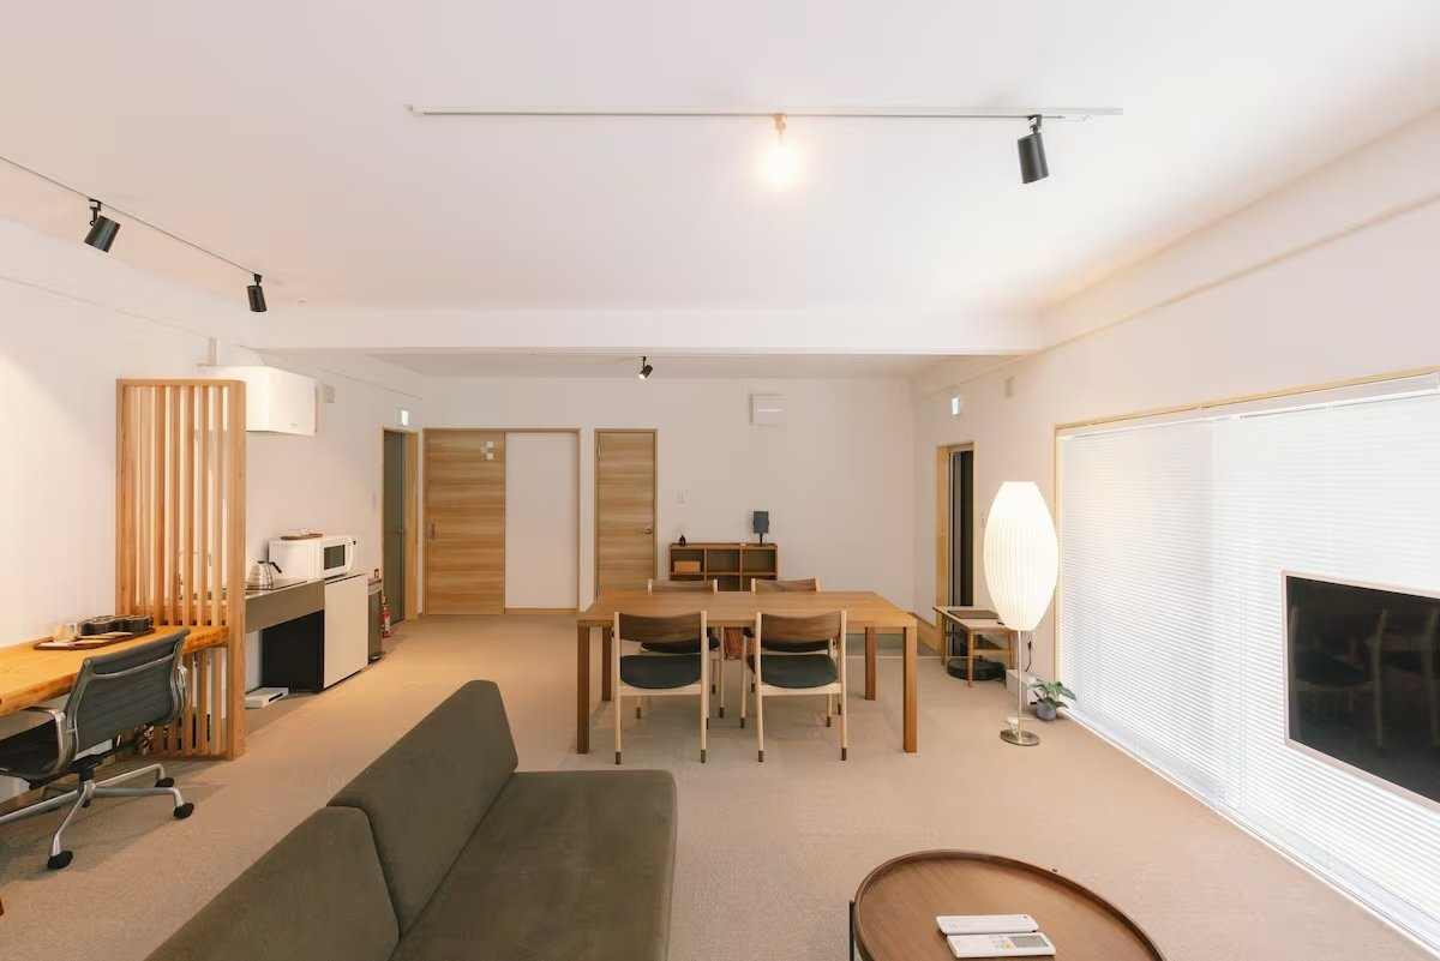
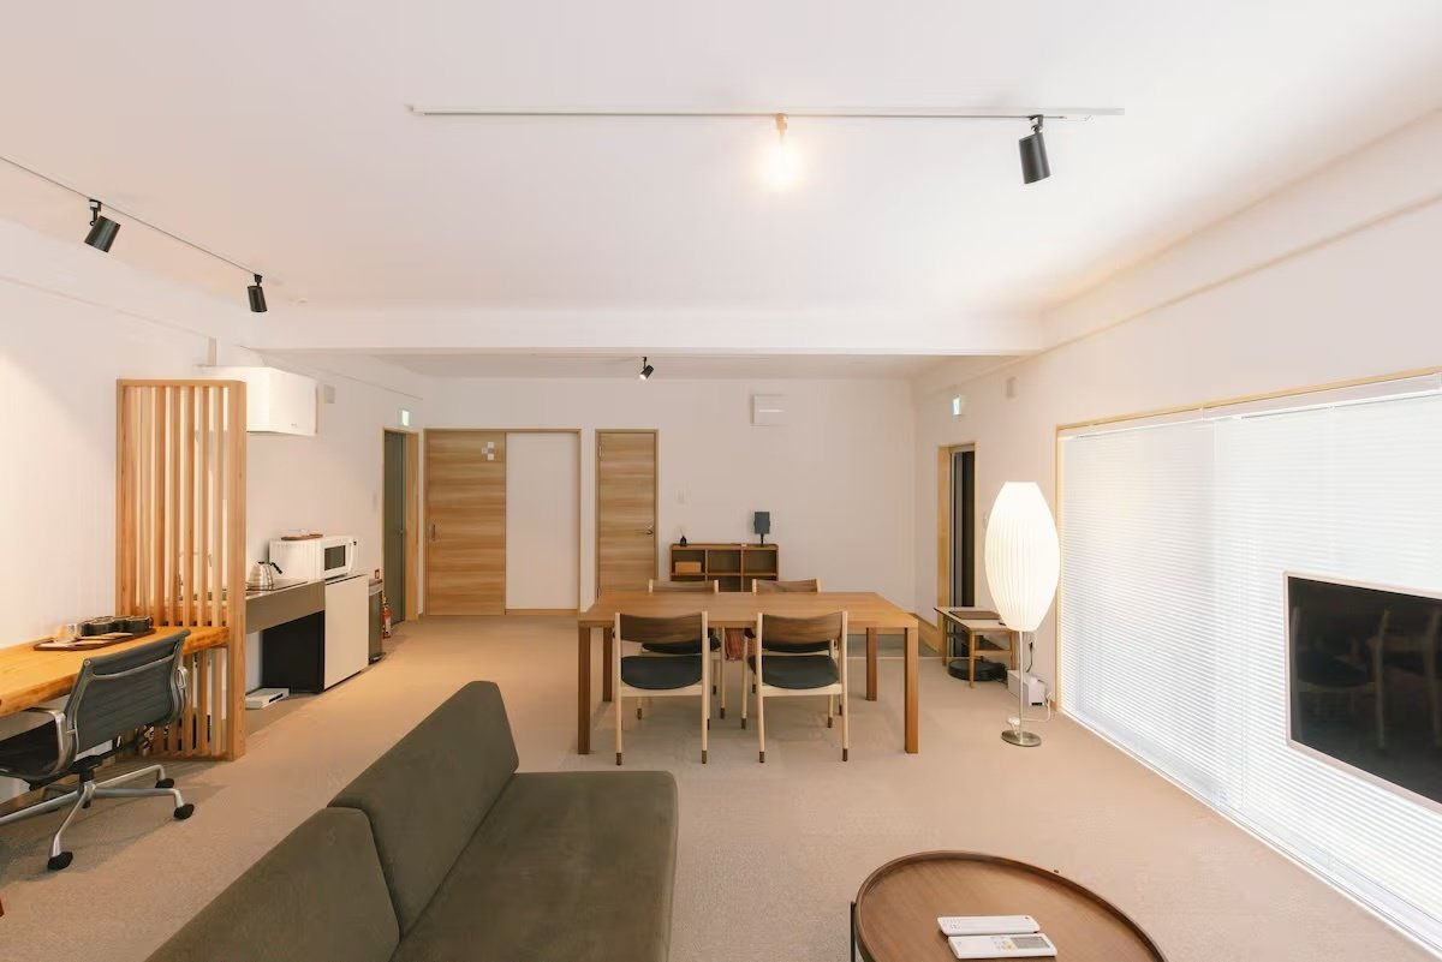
- potted plant (1050, 701)
